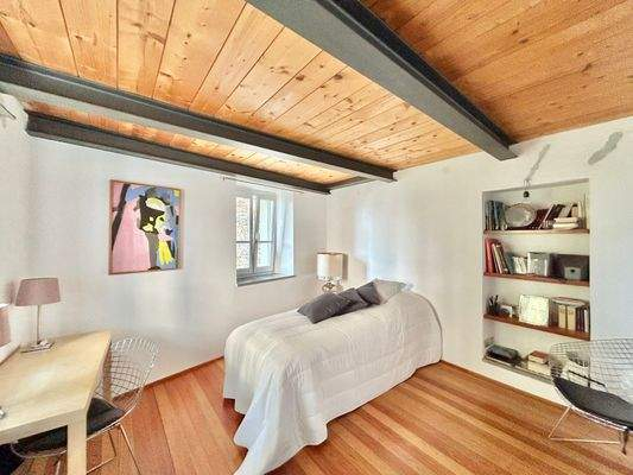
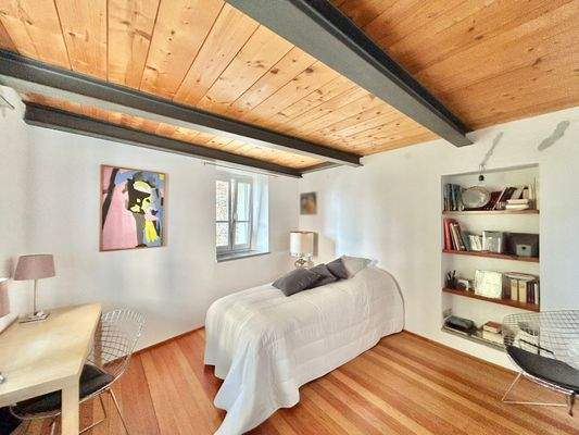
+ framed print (307, 203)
